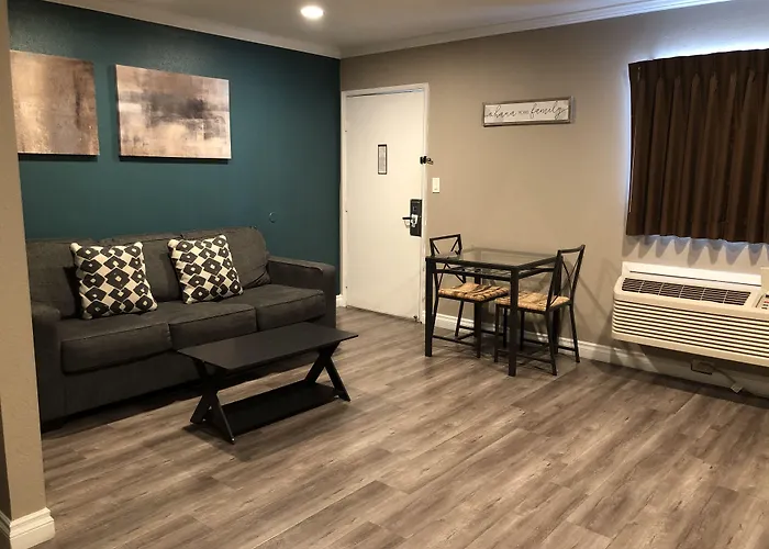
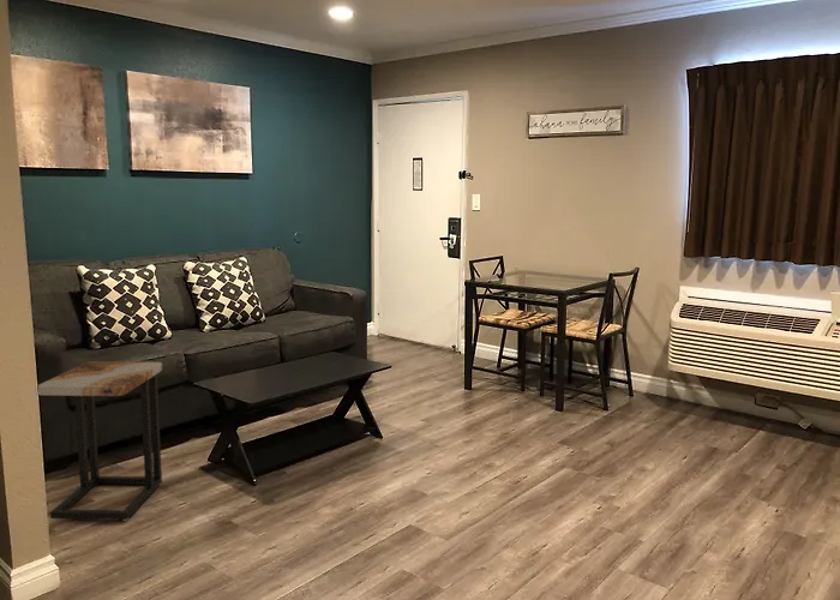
+ side table (96, 437)
